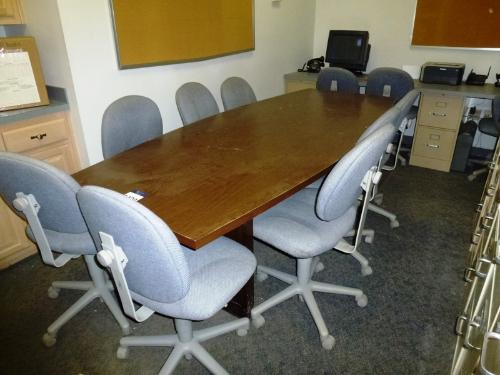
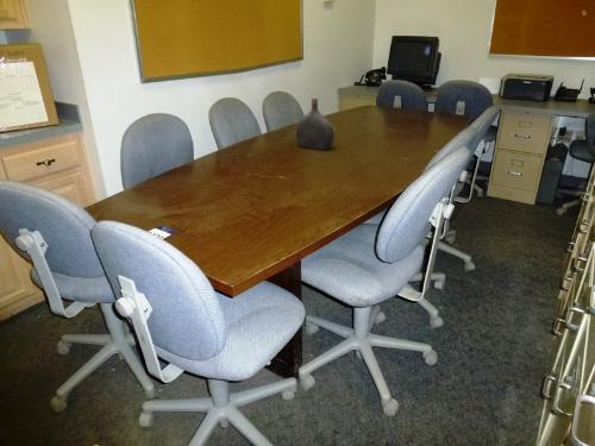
+ water jug (314, 123)
